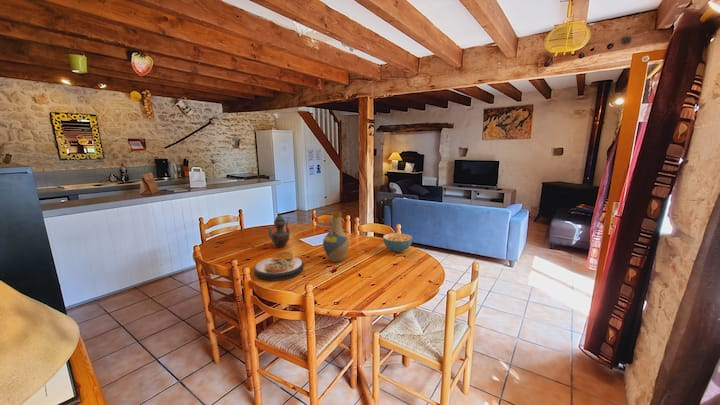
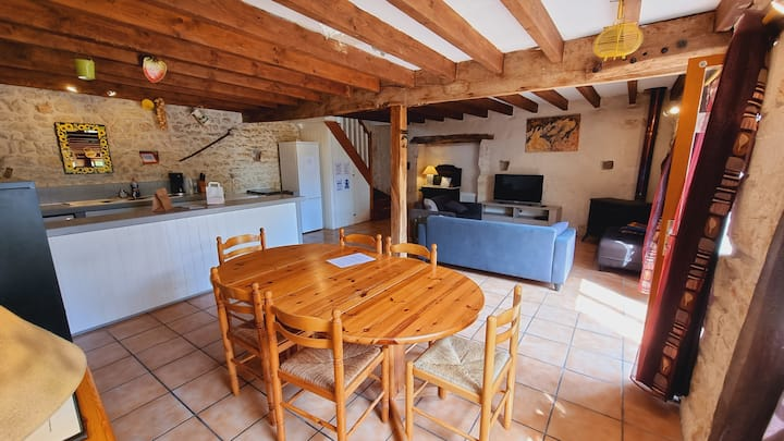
- plate (279, 265)
- teapot (279, 229)
- cereal bowl (397, 244)
- vase (336, 236)
